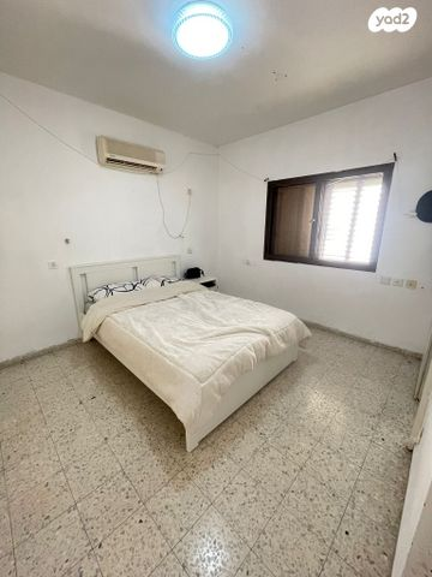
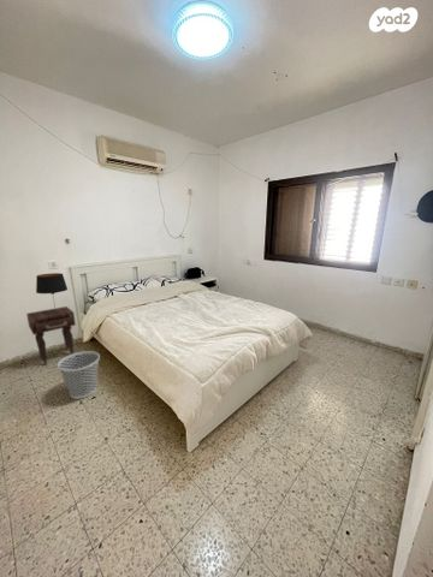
+ nightstand (53, 329)
+ wastebasket (81, 375)
+ table lamp (53, 293)
